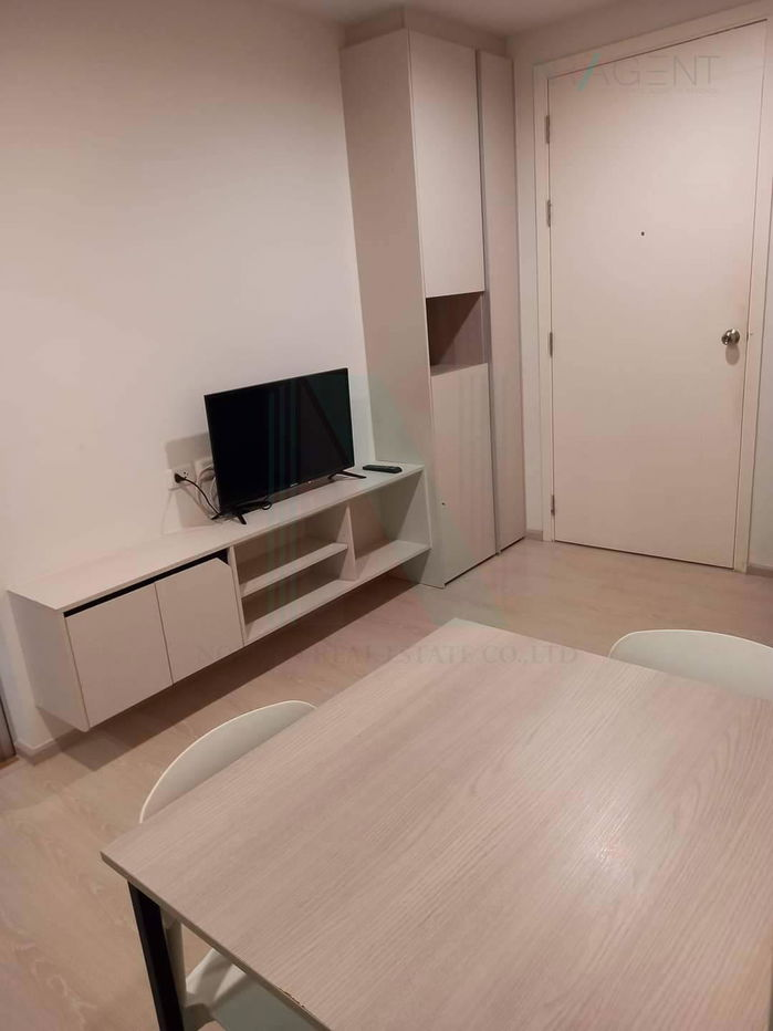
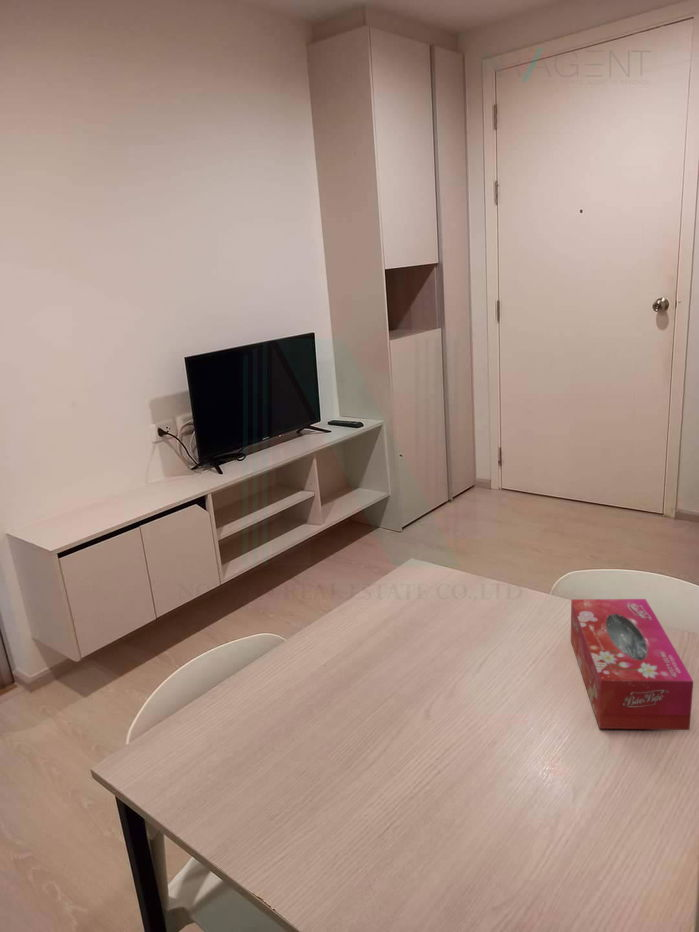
+ tissue box (624, 658)
